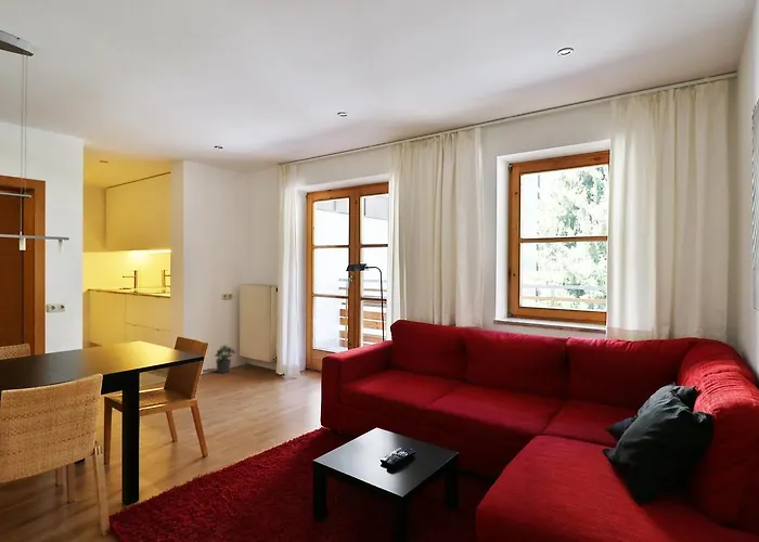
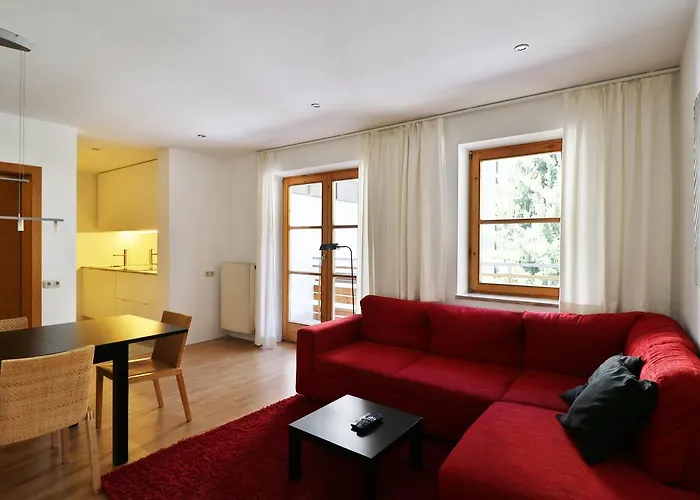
- potted plant (224, 358)
